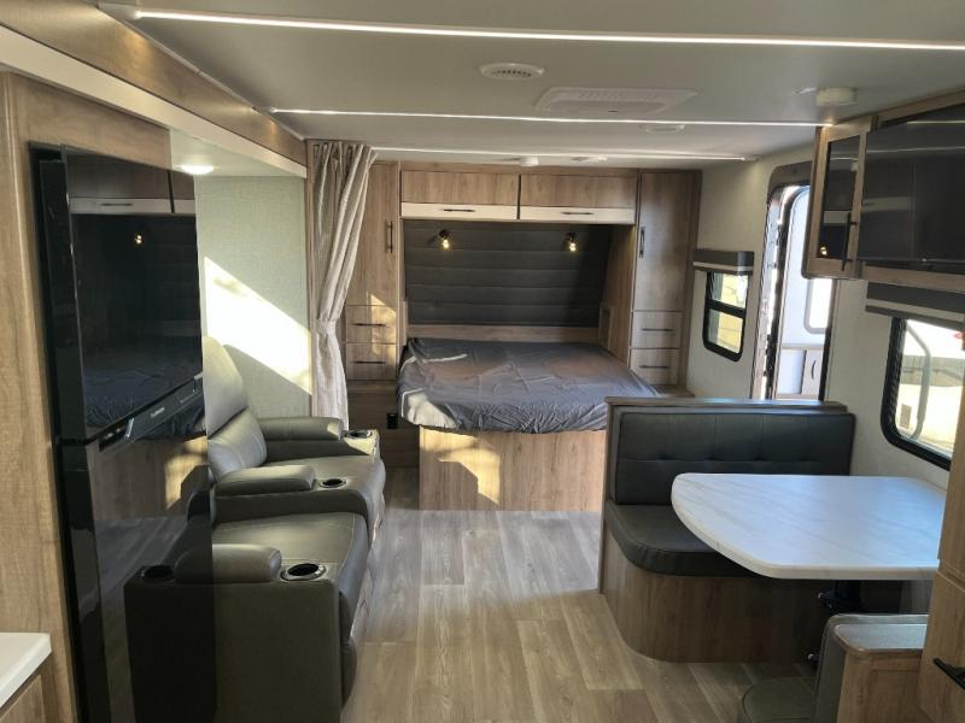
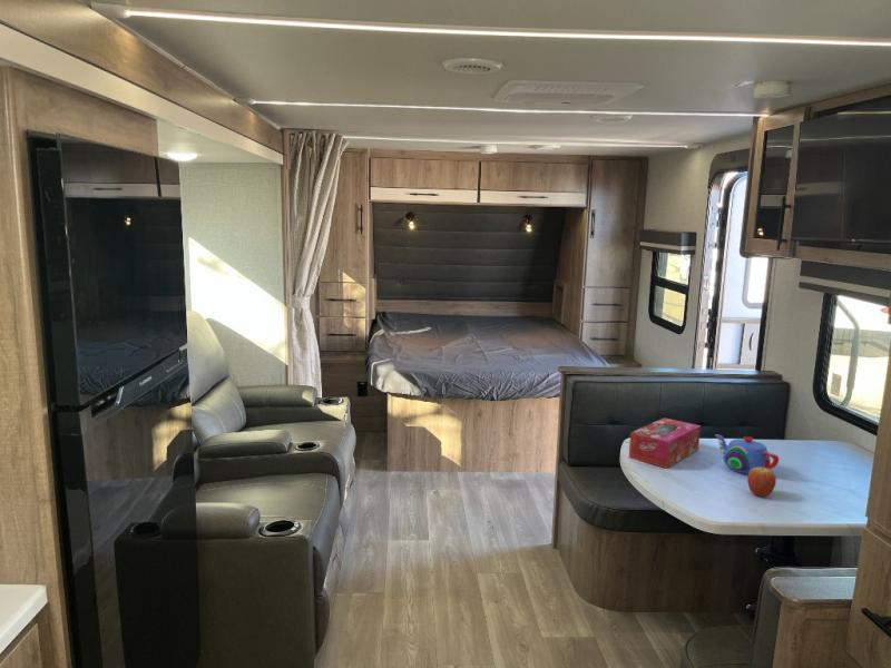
+ teapot (744, 452)
+ tissue box (665, 441)
+ fruit (761, 480)
